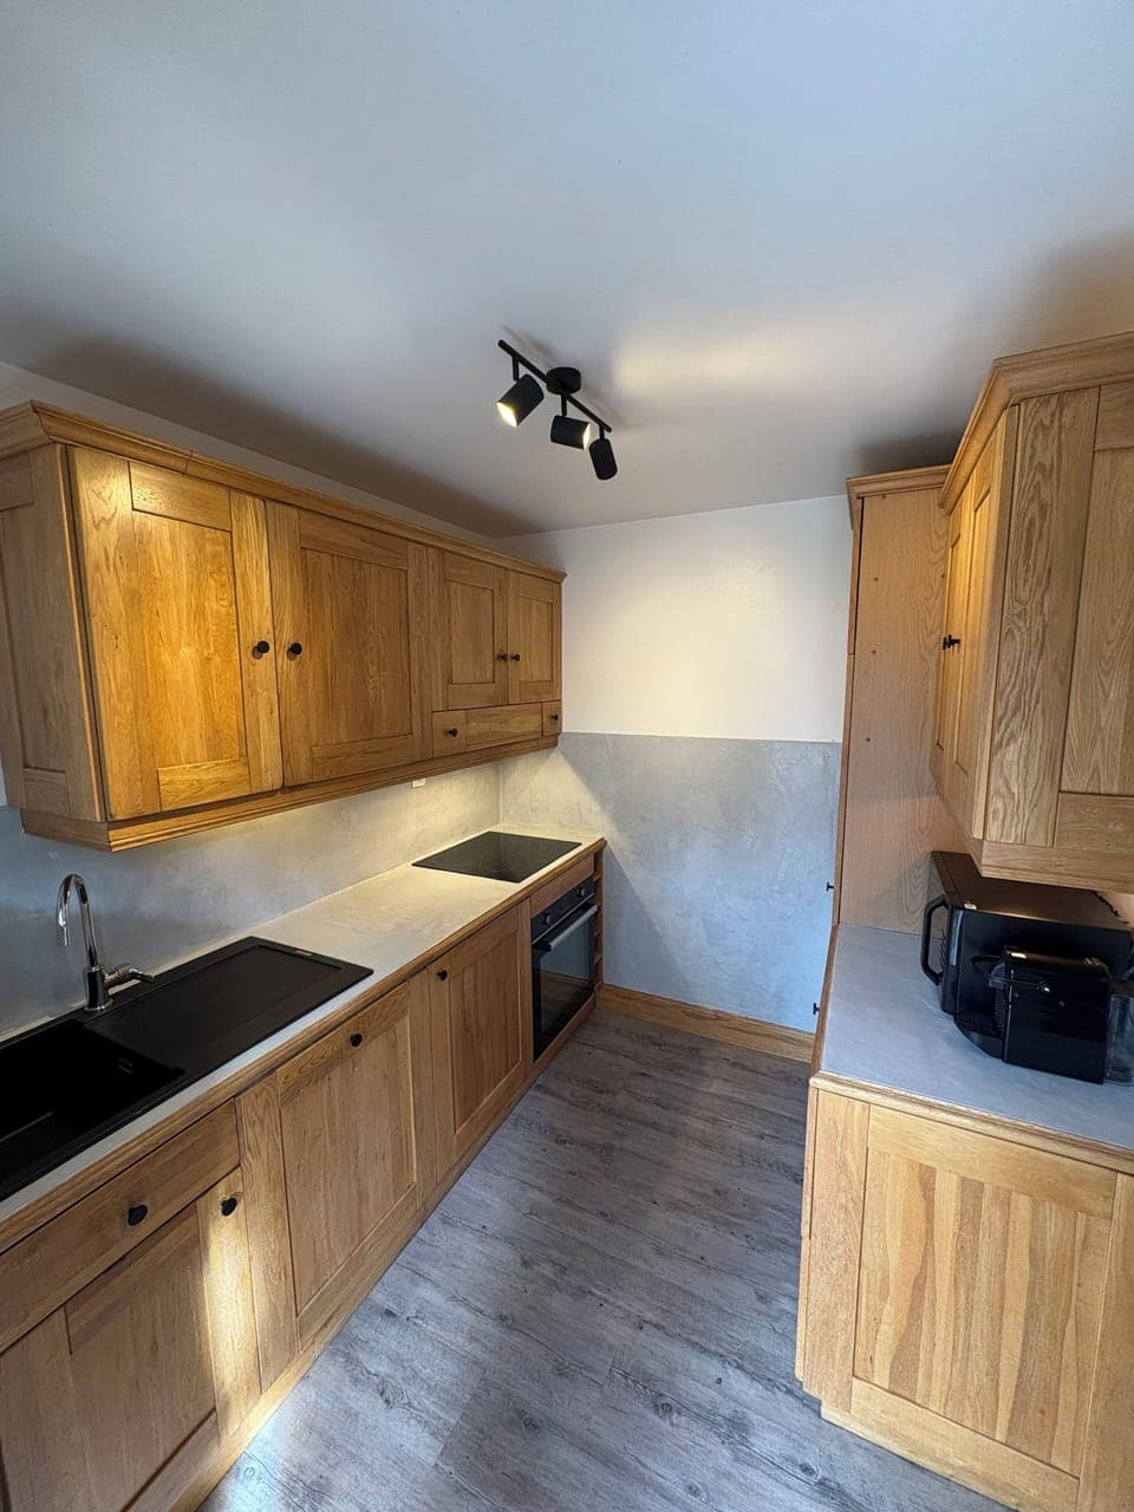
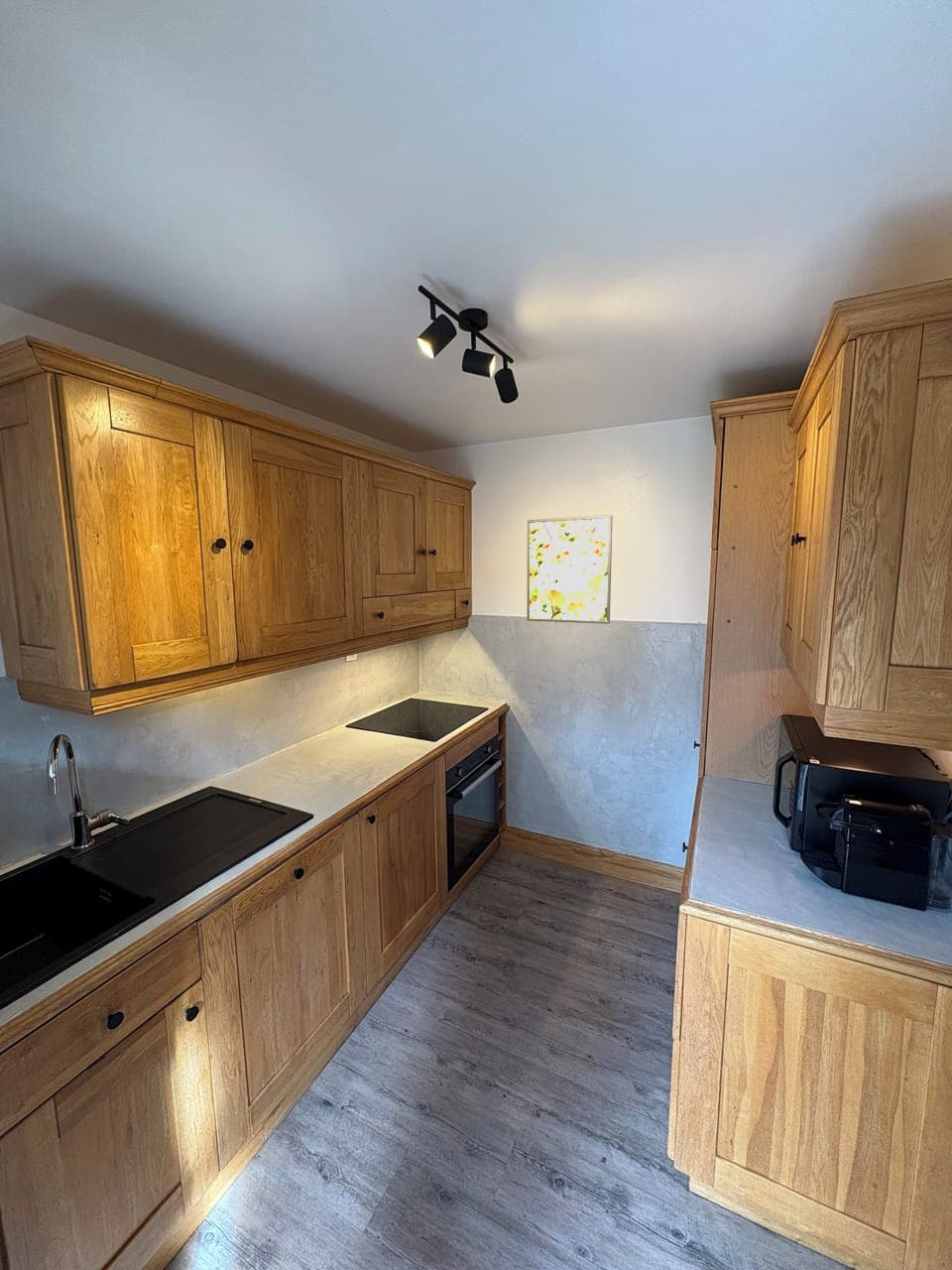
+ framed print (567, 571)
